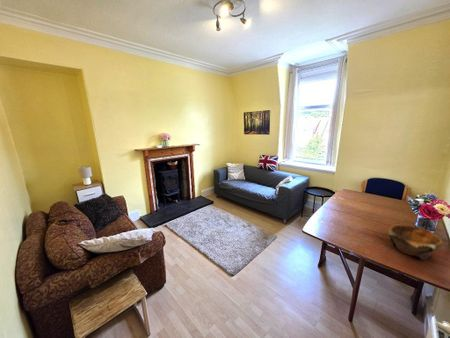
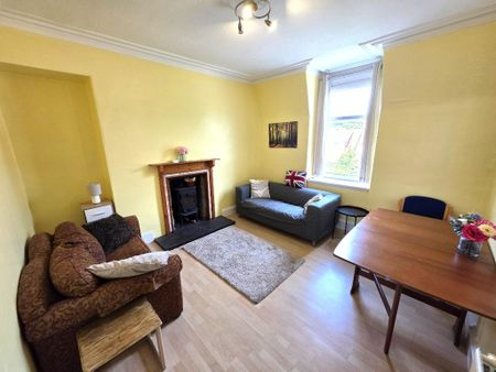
- bowl (412, 242)
